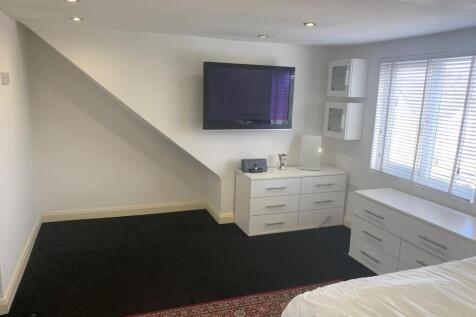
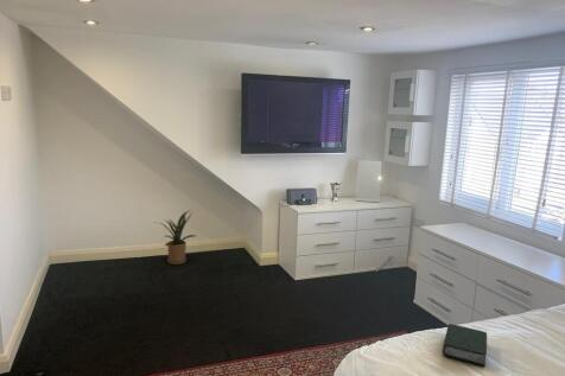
+ house plant (174, 236)
+ book (464, 343)
